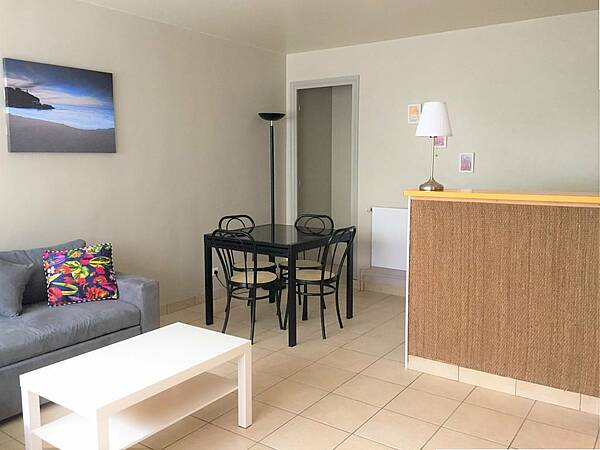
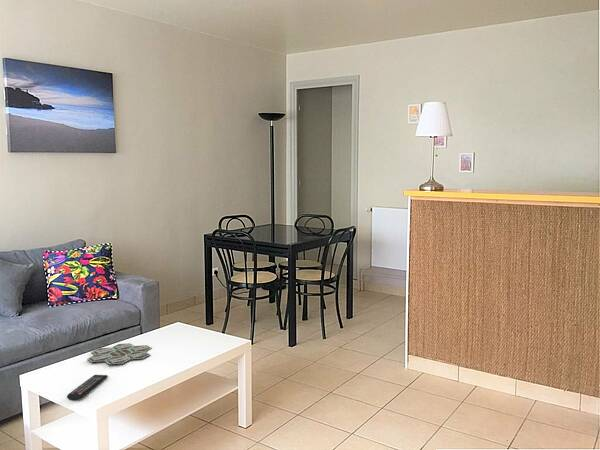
+ remote control (88, 386)
+ board game (120, 353)
